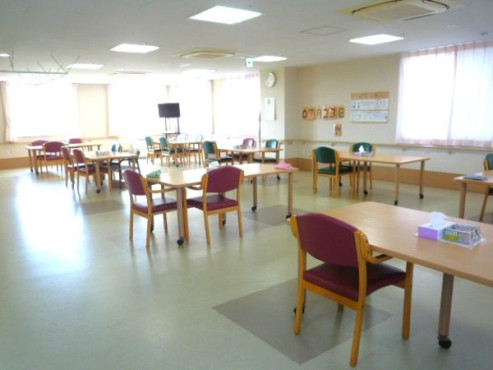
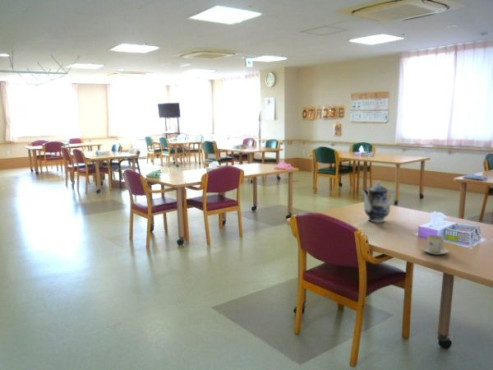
+ teacup (435, 244)
+ teapot (377, 200)
